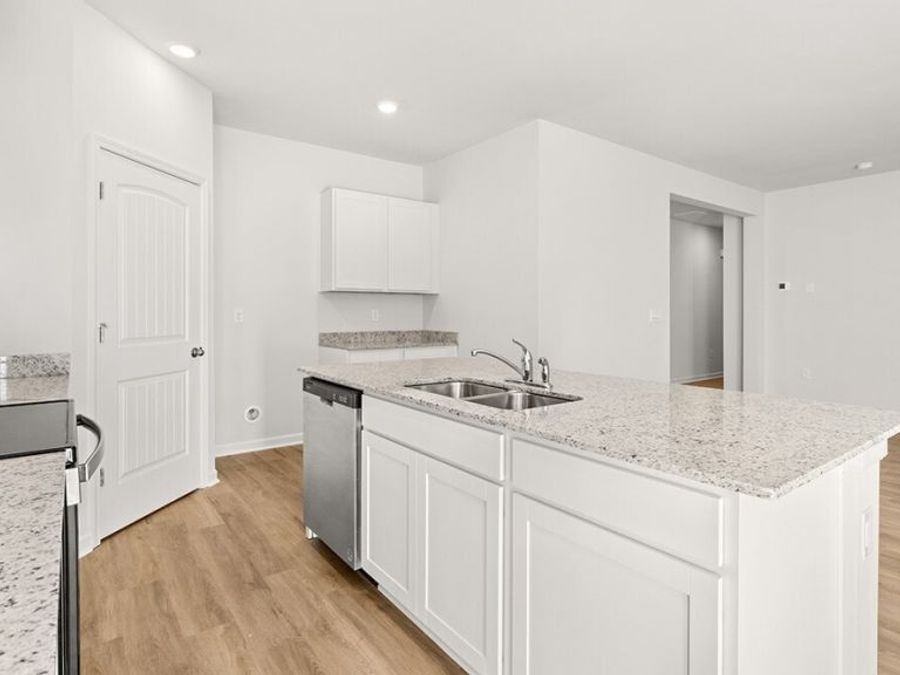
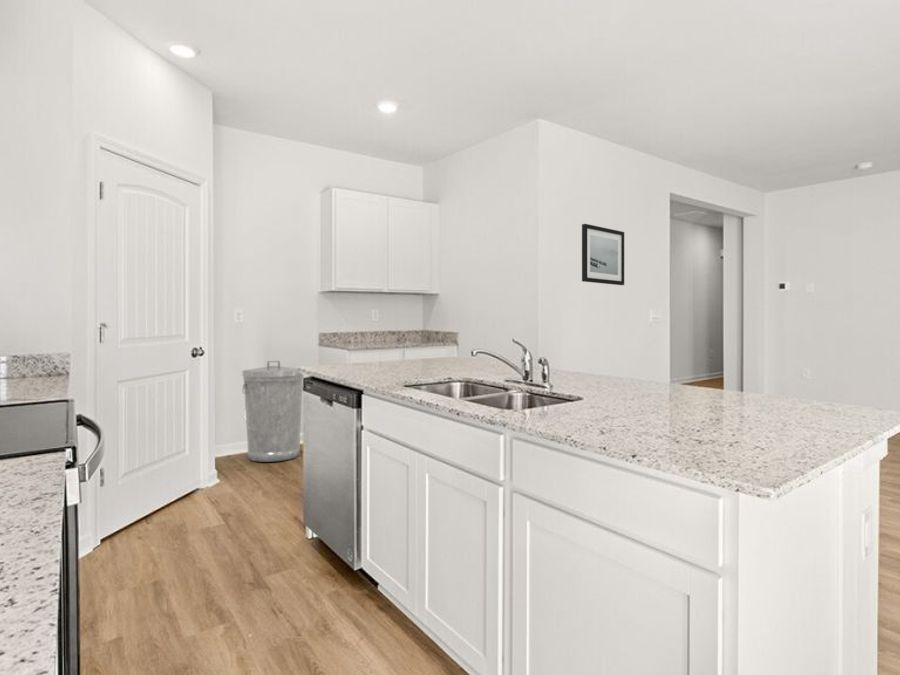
+ trash can (273, 408)
+ wall art (603, 255)
